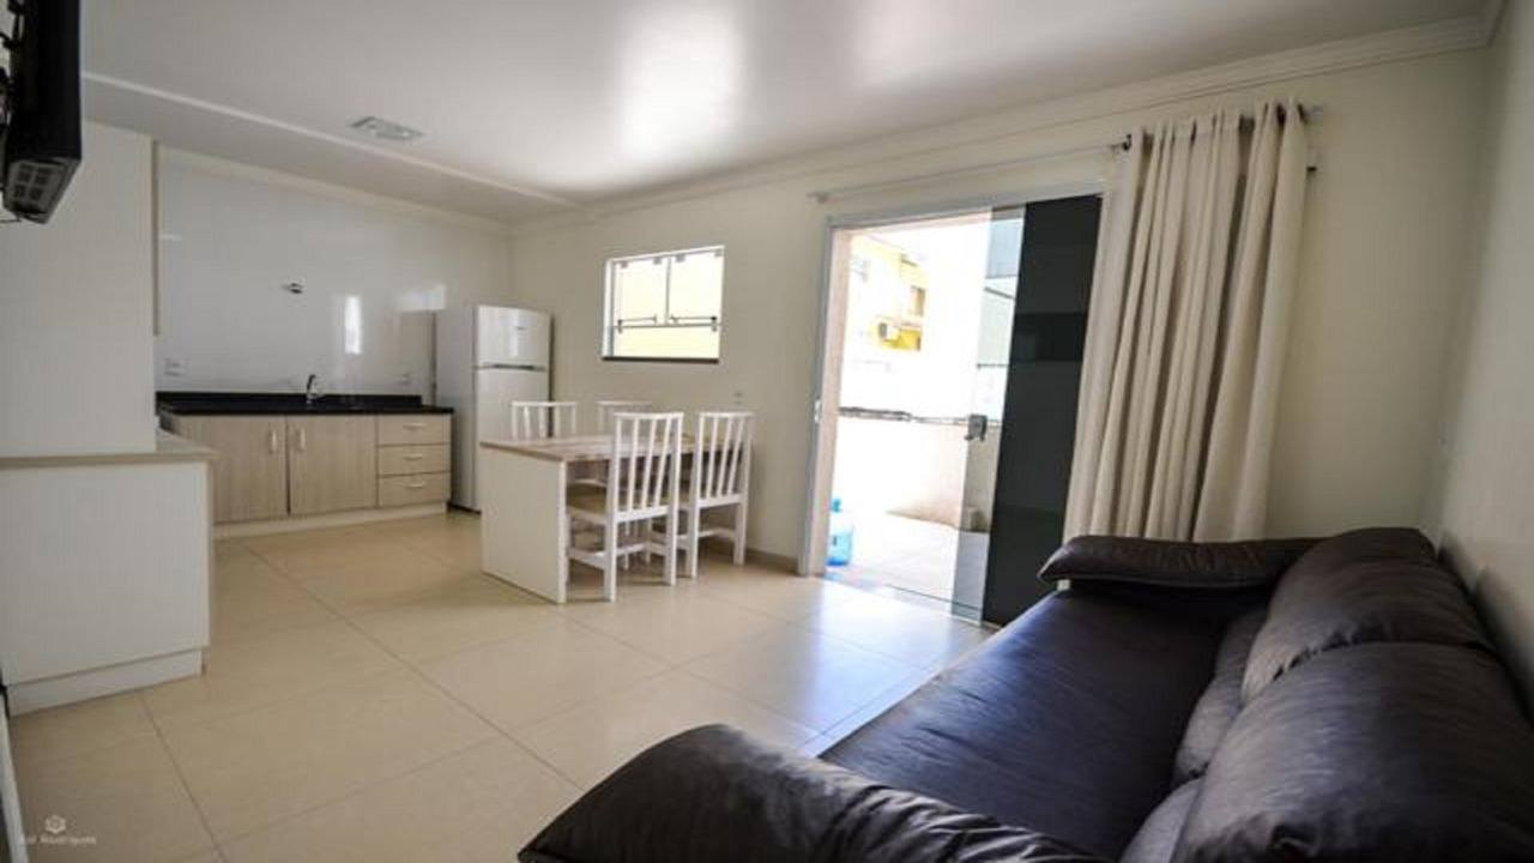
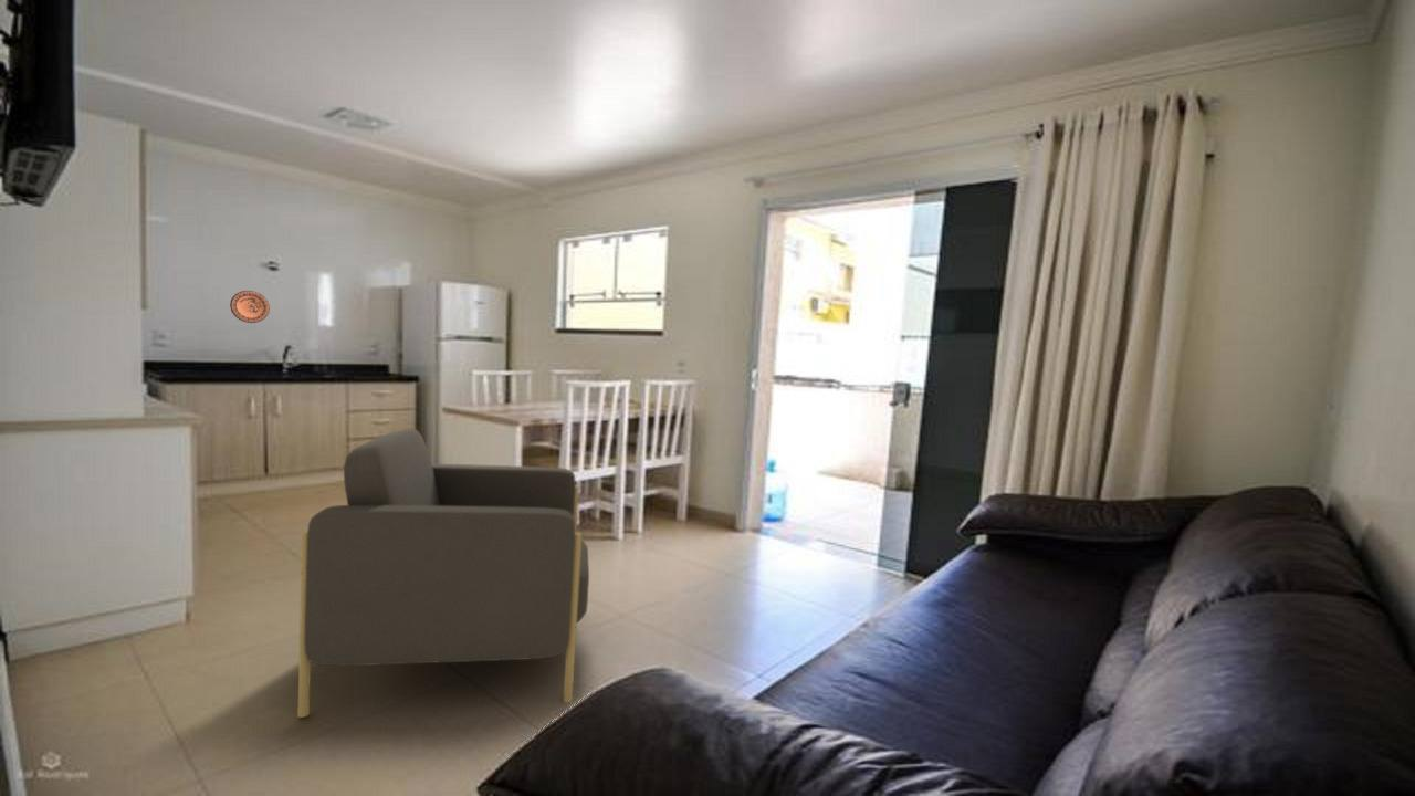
+ decorative plate (250, 306)
+ armchair (471, 547)
